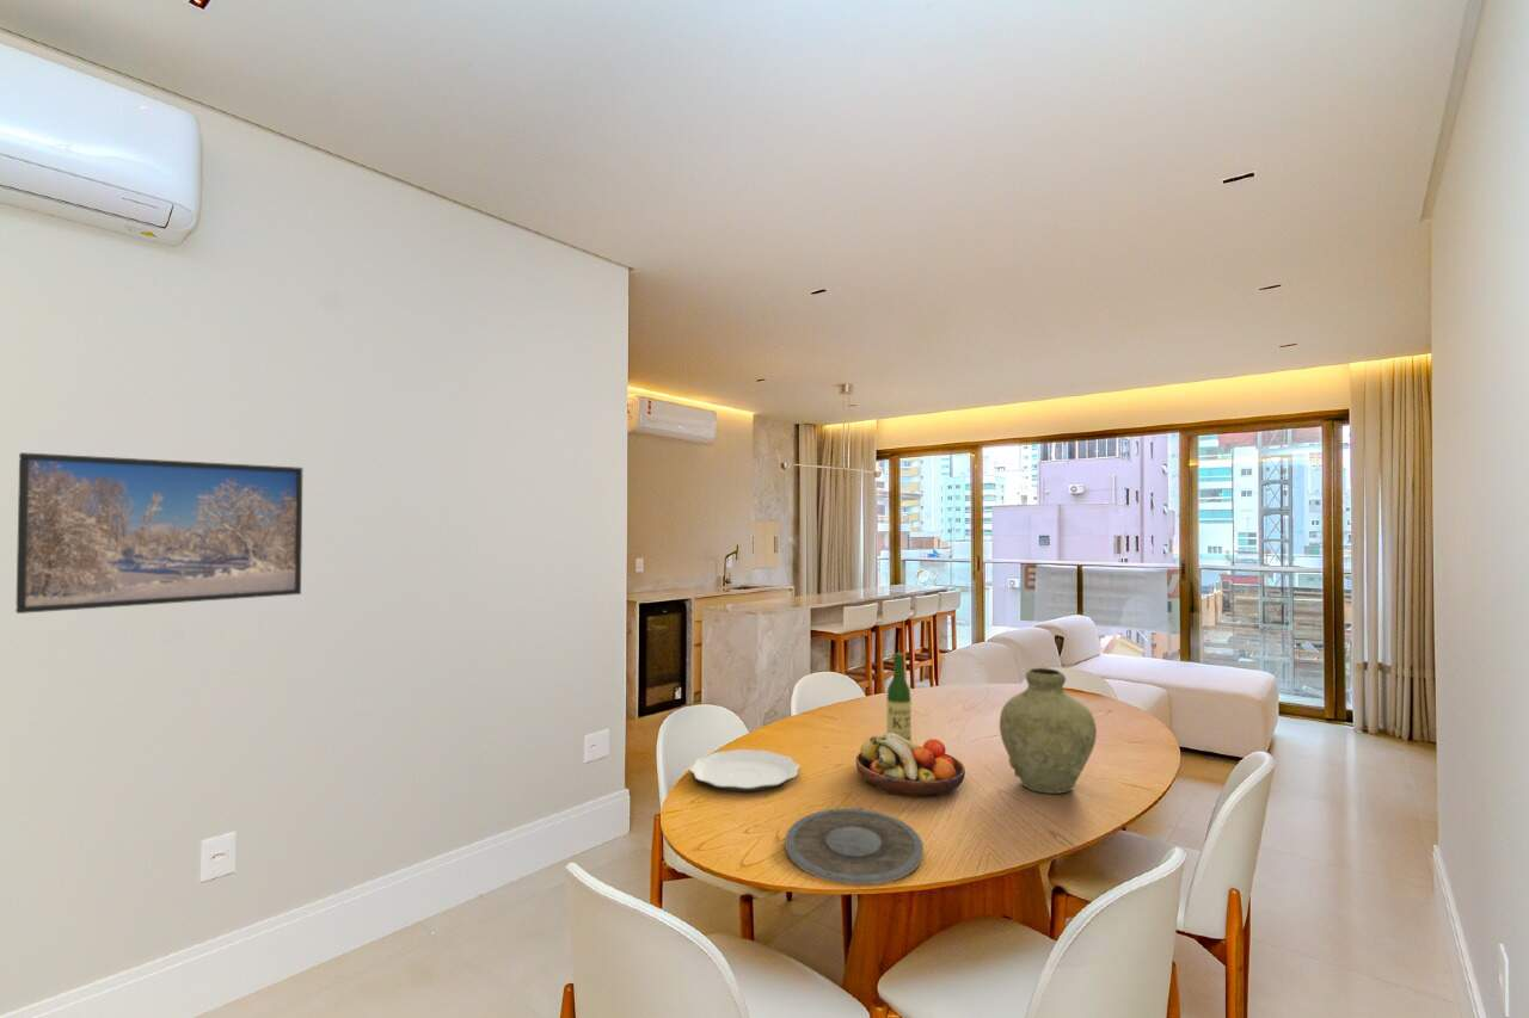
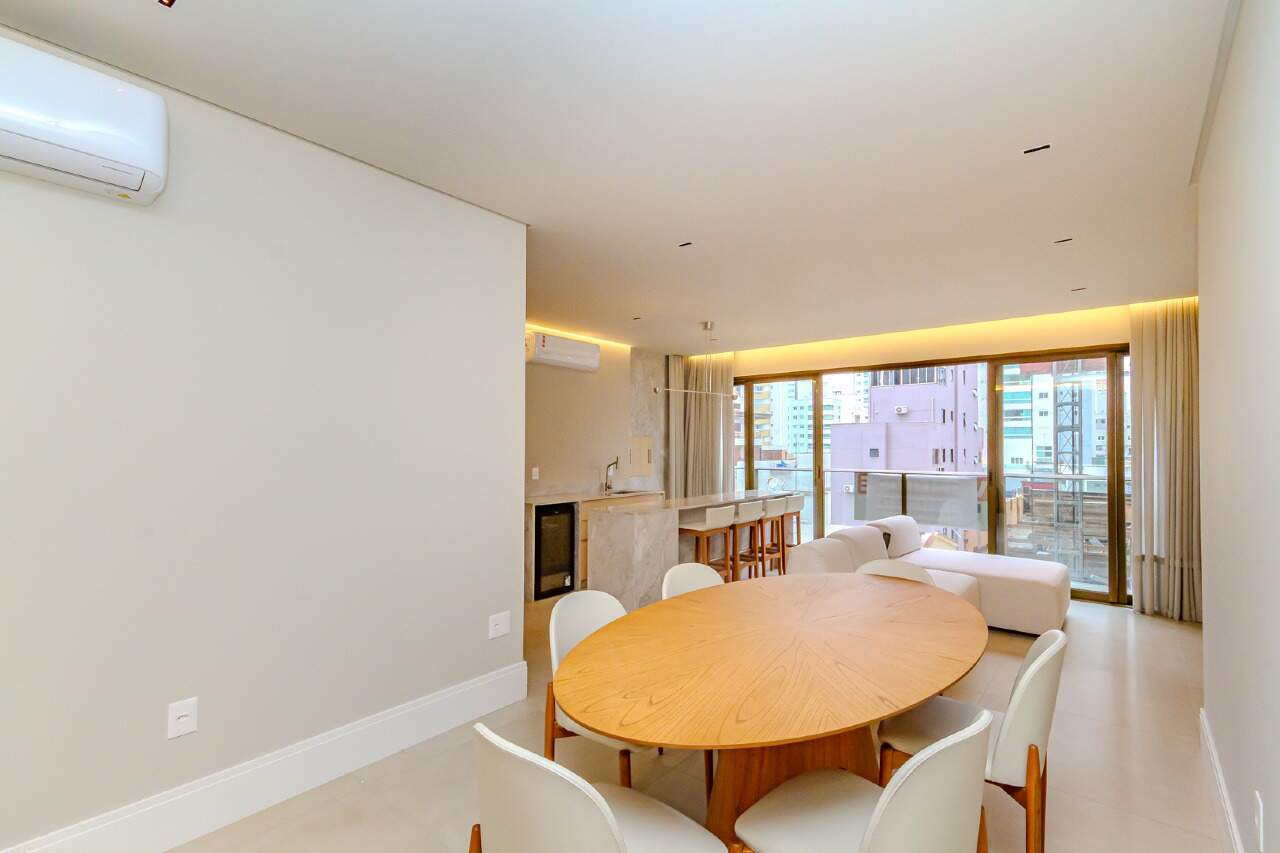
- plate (853, 841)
- fruit bowl (909, 758)
- vase (1046, 728)
- plate (744, 771)
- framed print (176, 531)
- wine bottle (898, 703)
